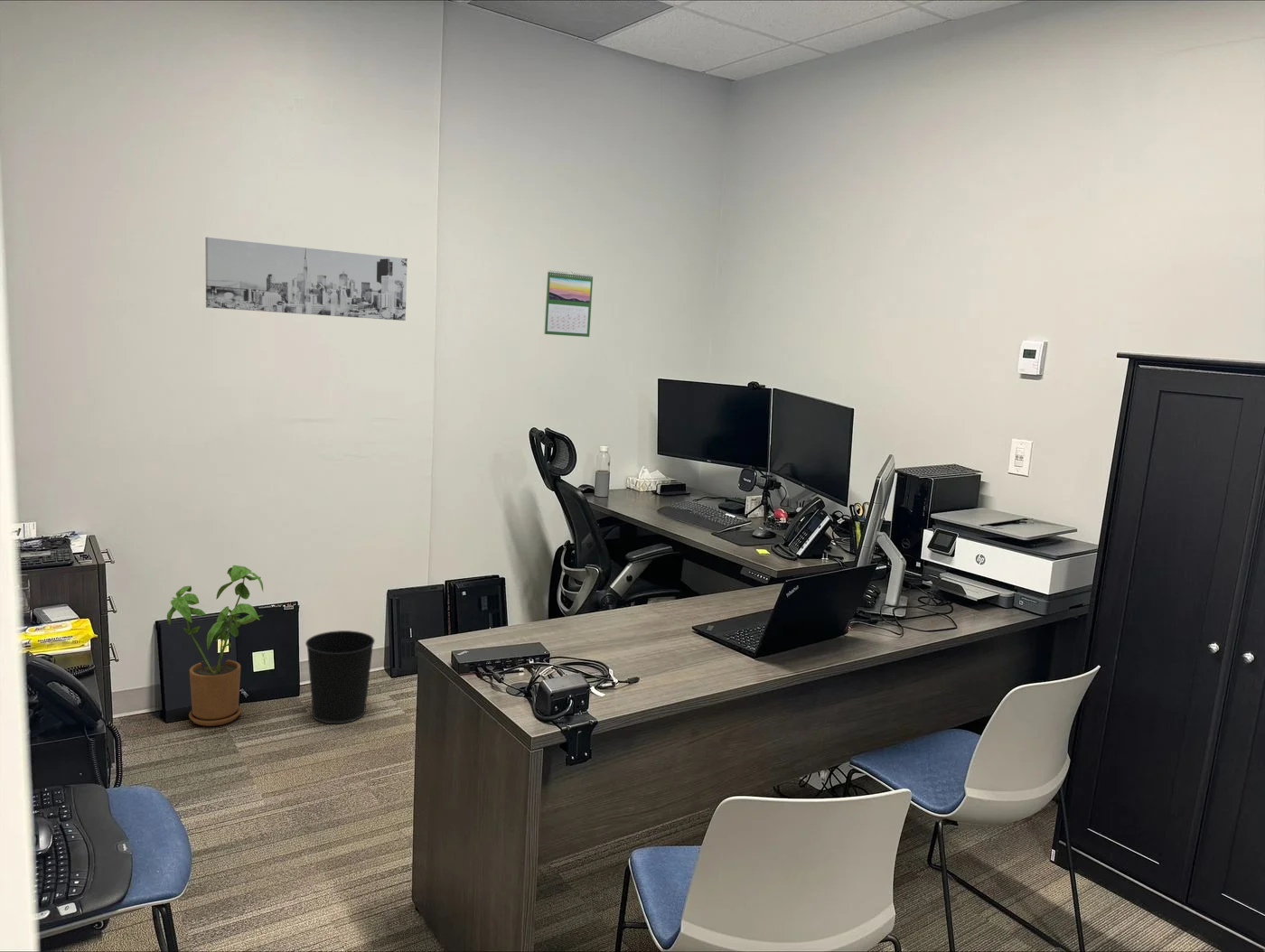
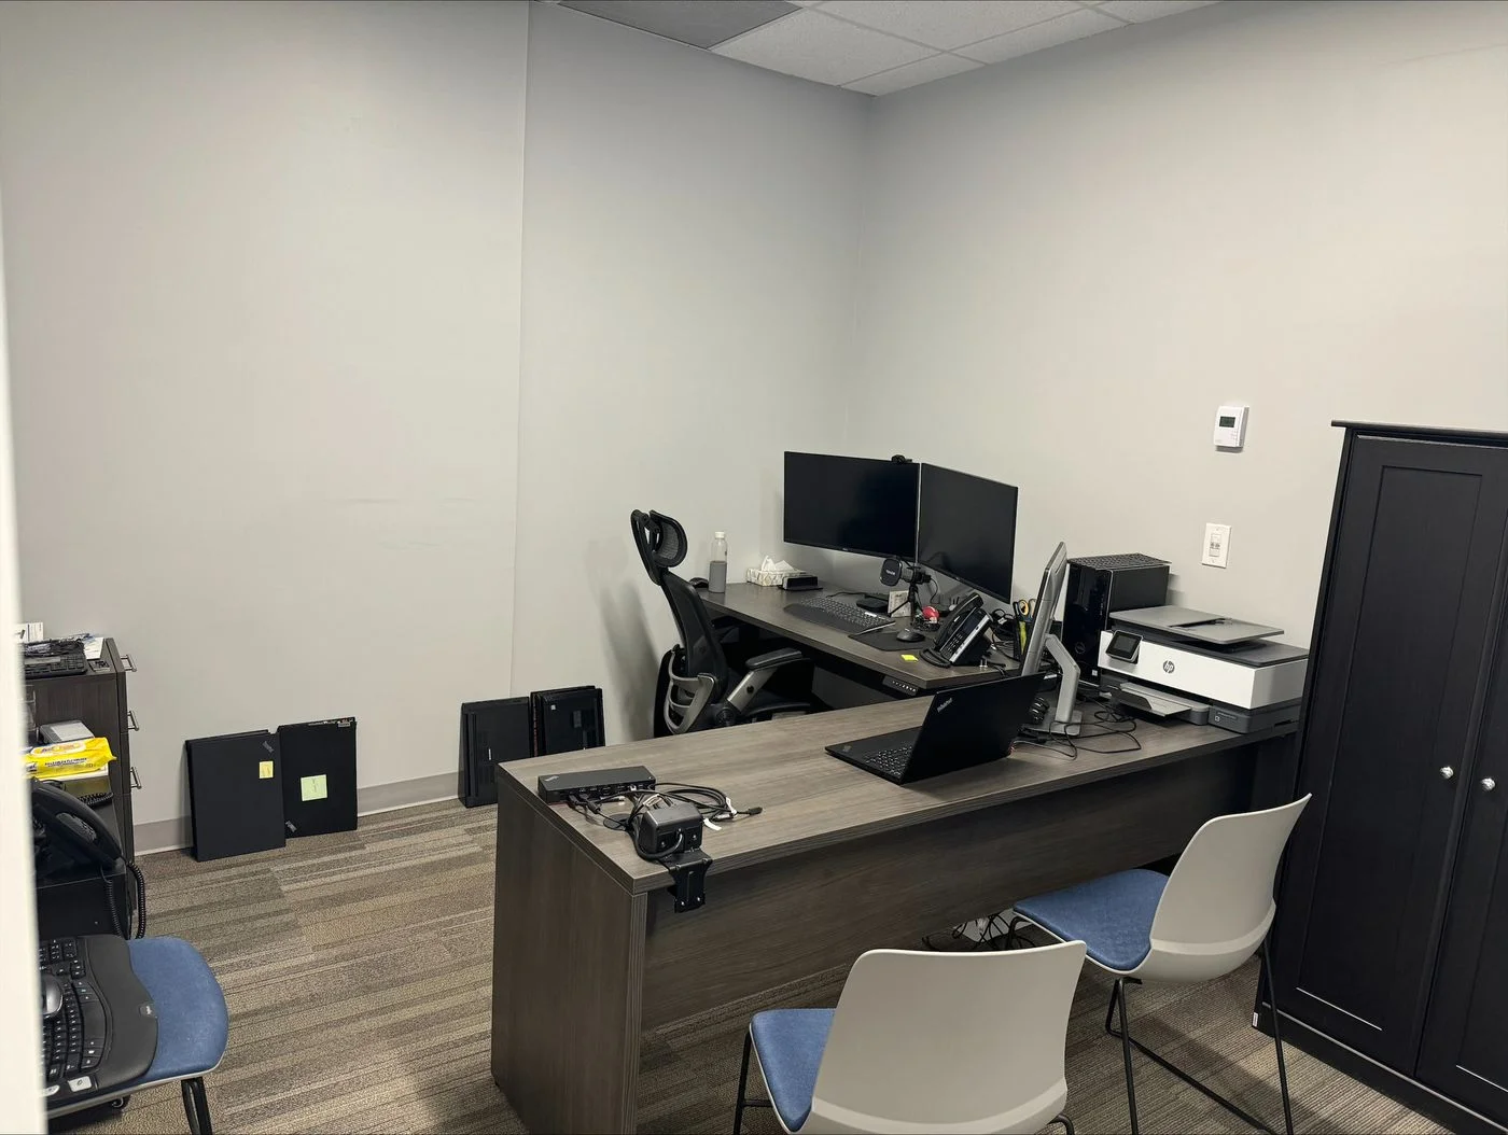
- wastebasket (340, 677)
- house plant (221, 644)
- calendar (568, 303)
- wall art (312, 281)
